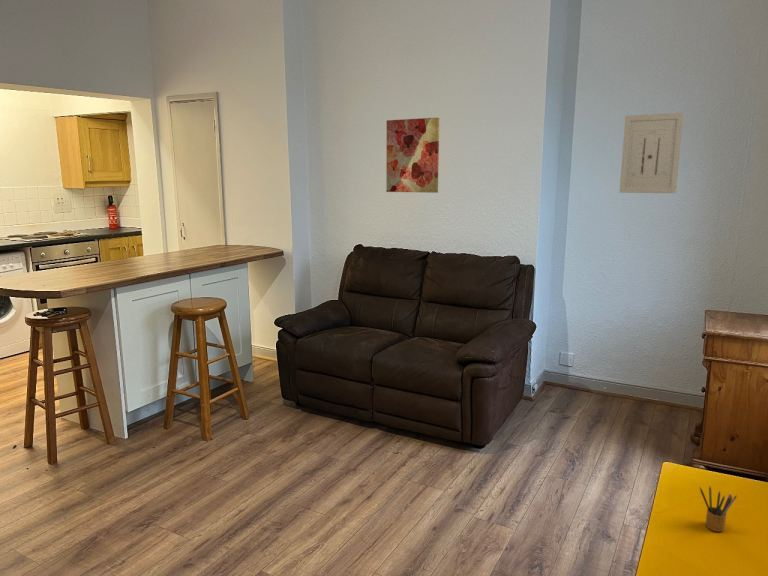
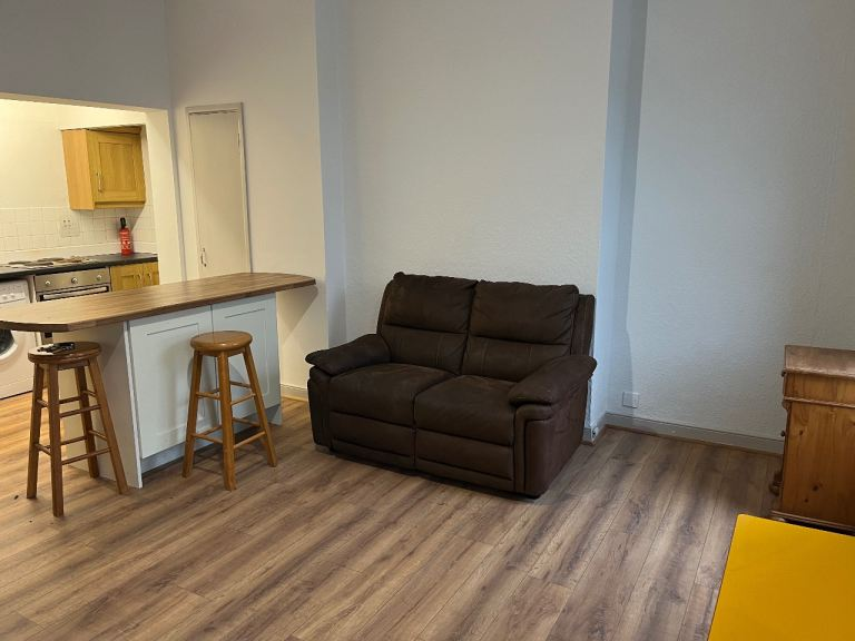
- pencil box (715, 507)
- wall art (412, 156)
- wall art (650, 154)
